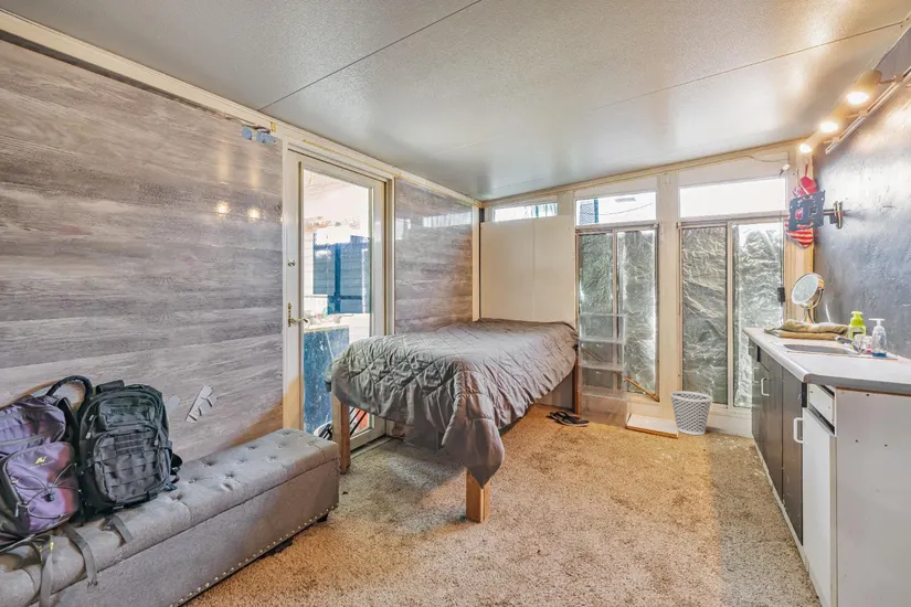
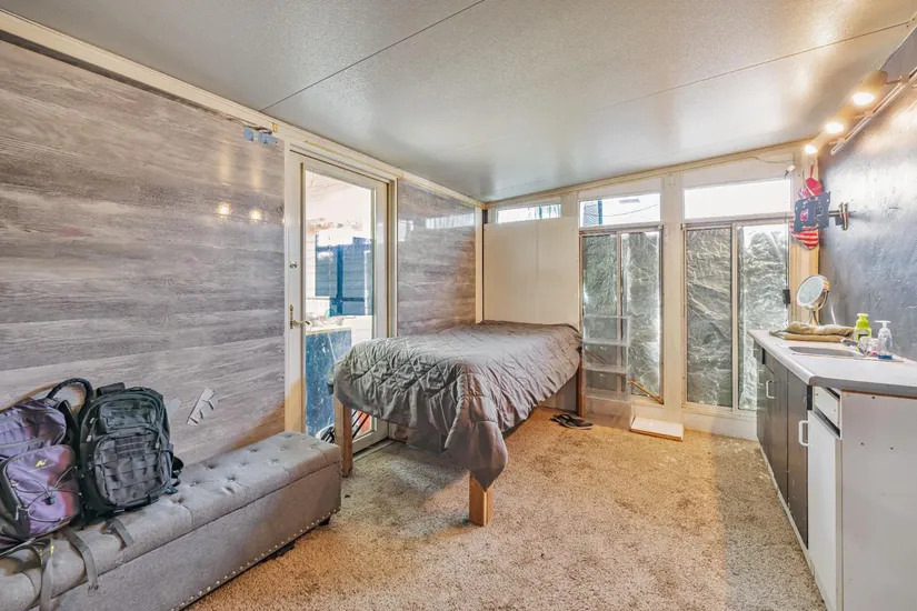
- wastebasket (690, 413)
